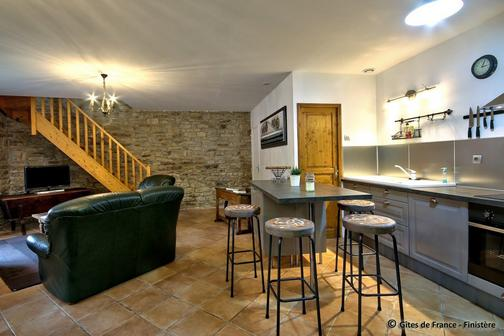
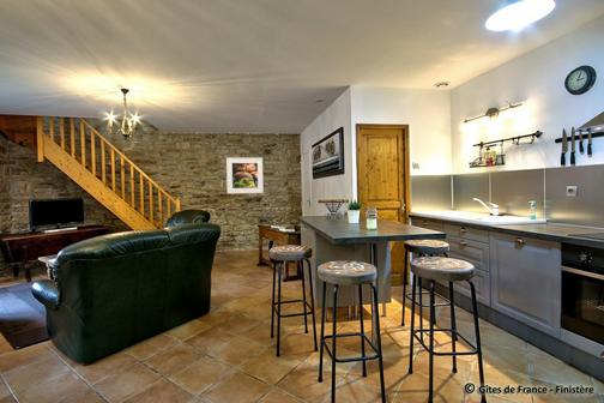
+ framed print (244, 175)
